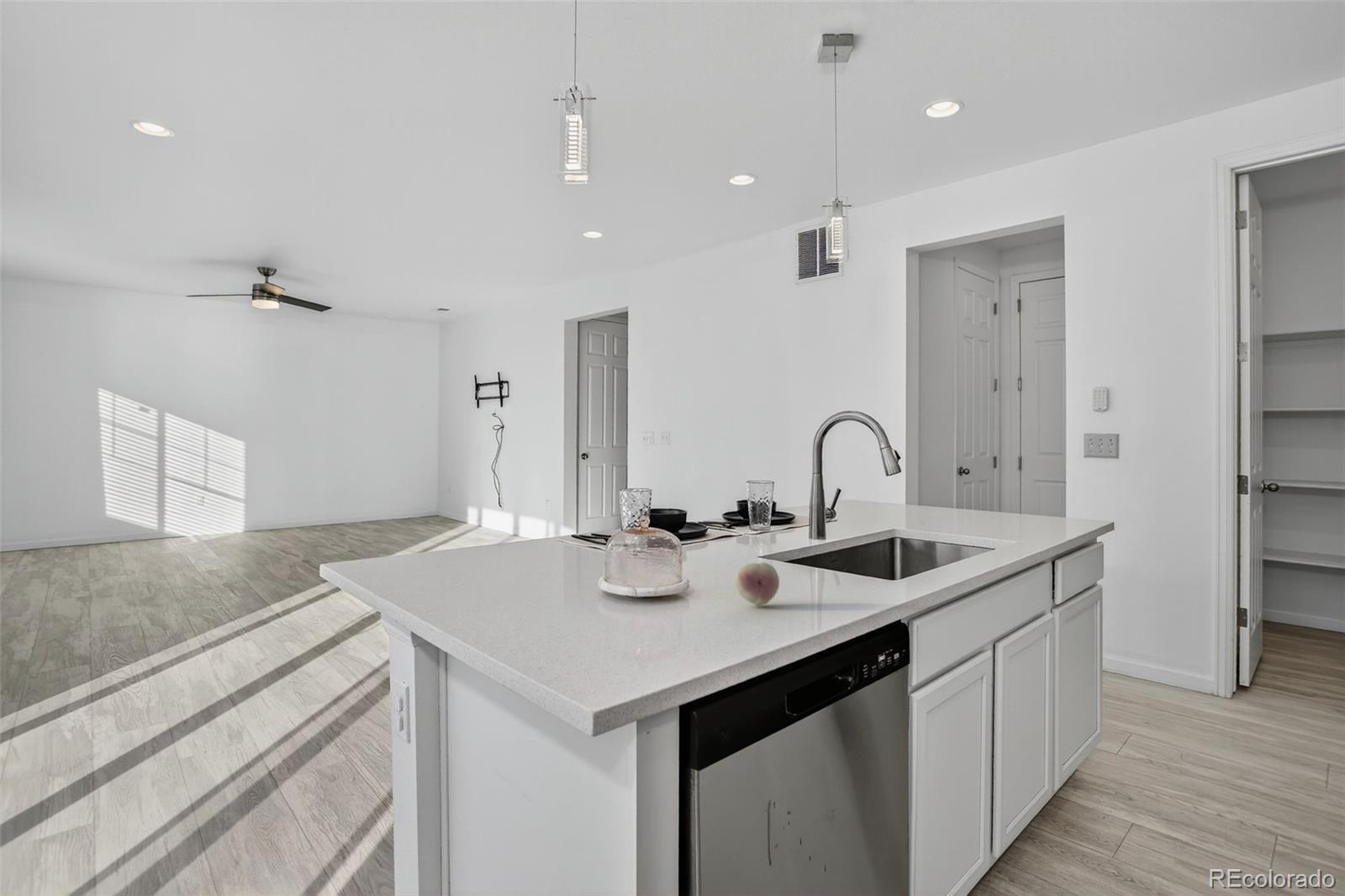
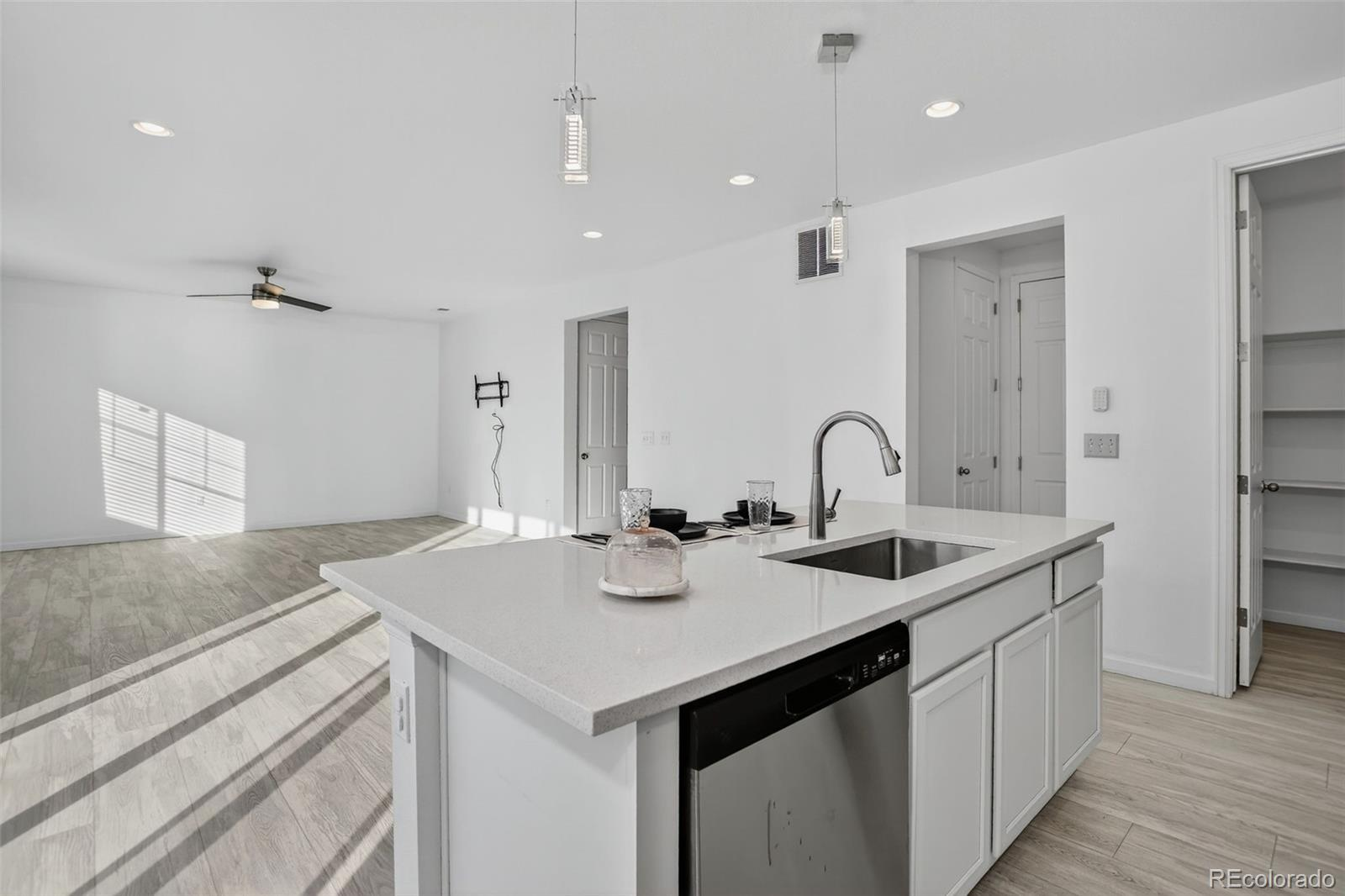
- fruit (757, 584)
